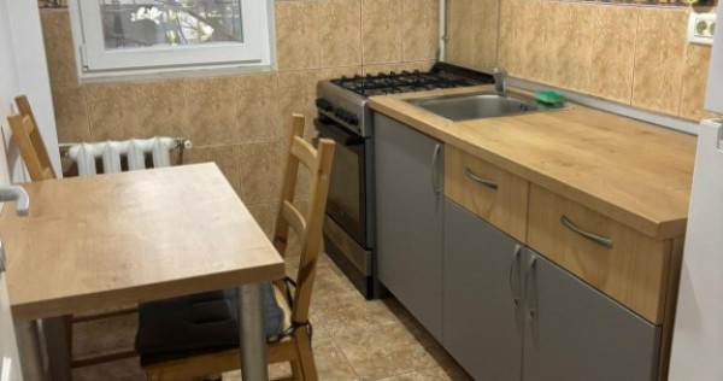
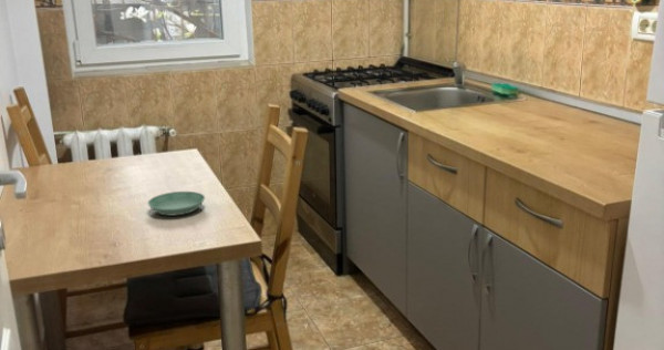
+ saucer (177, 204)
